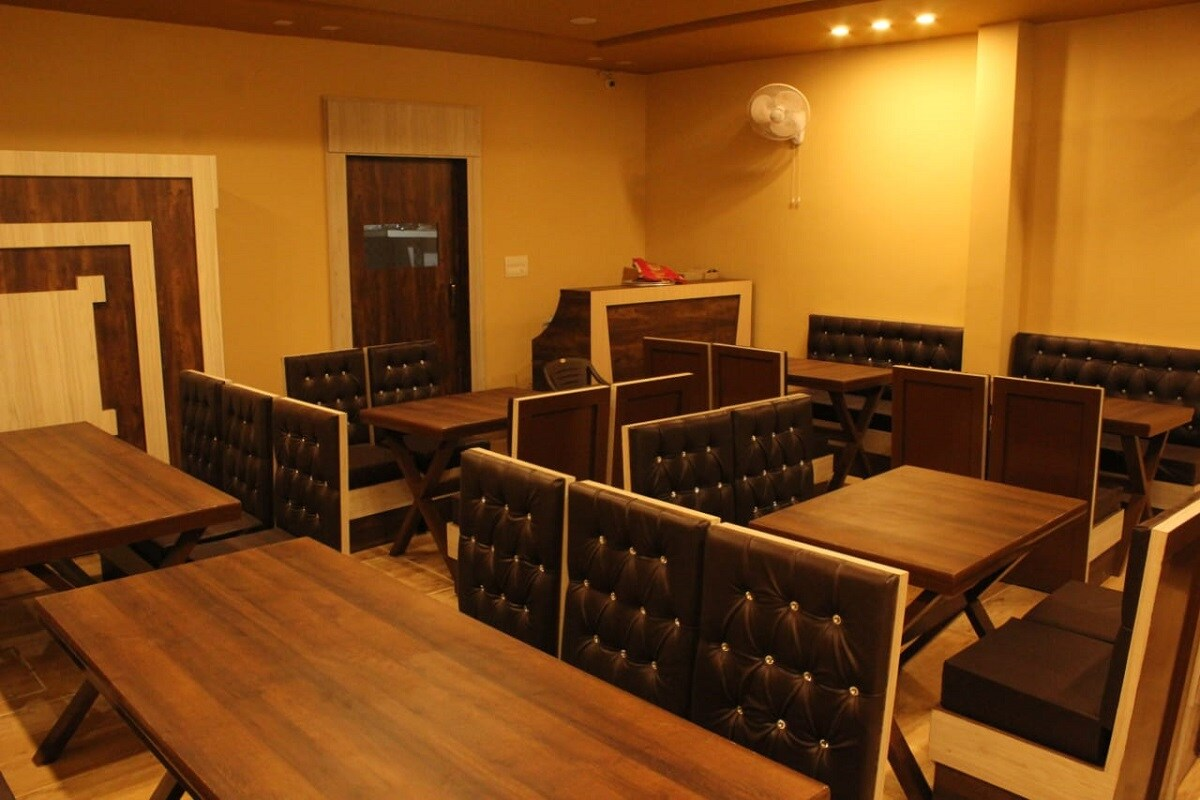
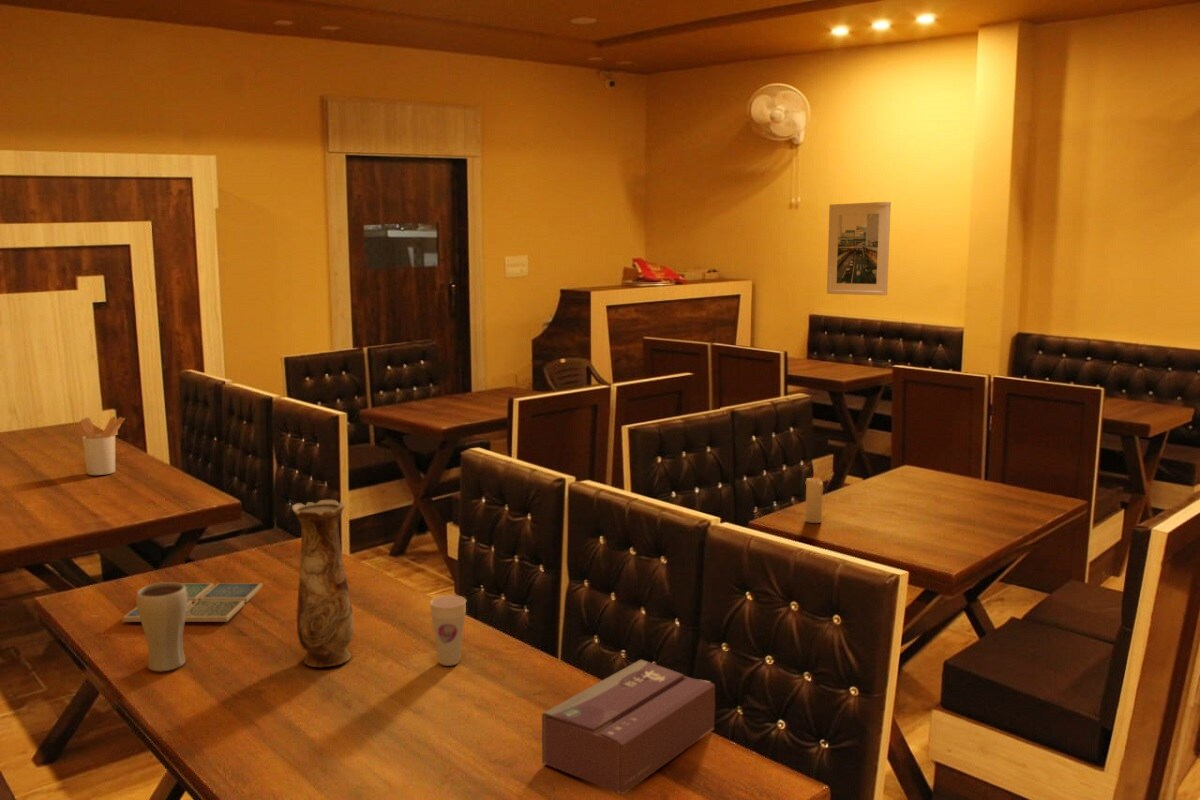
+ drink coaster (196, 601)
+ tissue box (631, 720)
+ cup (448, 631)
+ drinking glass (163, 627)
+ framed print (857, 249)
+ utensil holder (105, 444)
+ candle (814, 495)
+ vase (323, 582)
